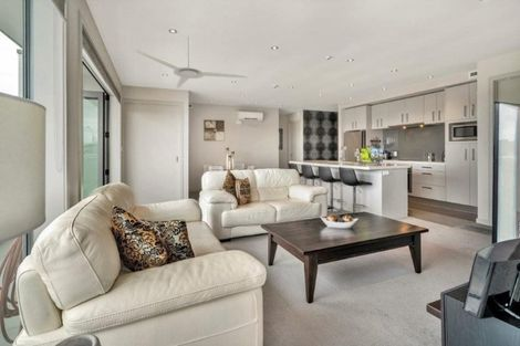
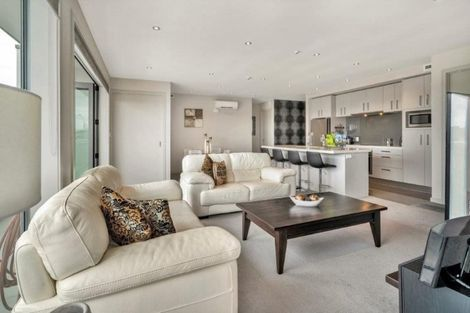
- ceiling fan (189, 59)
